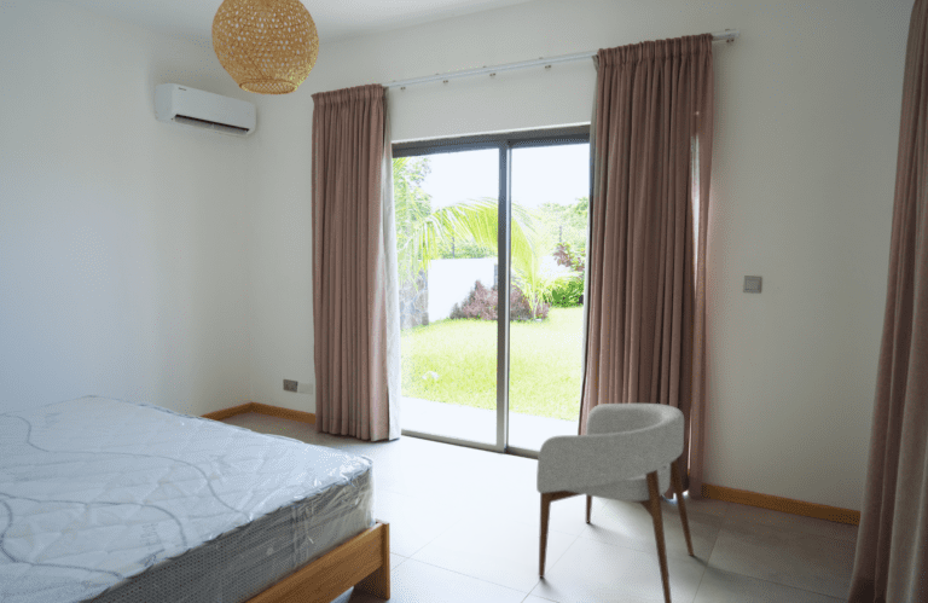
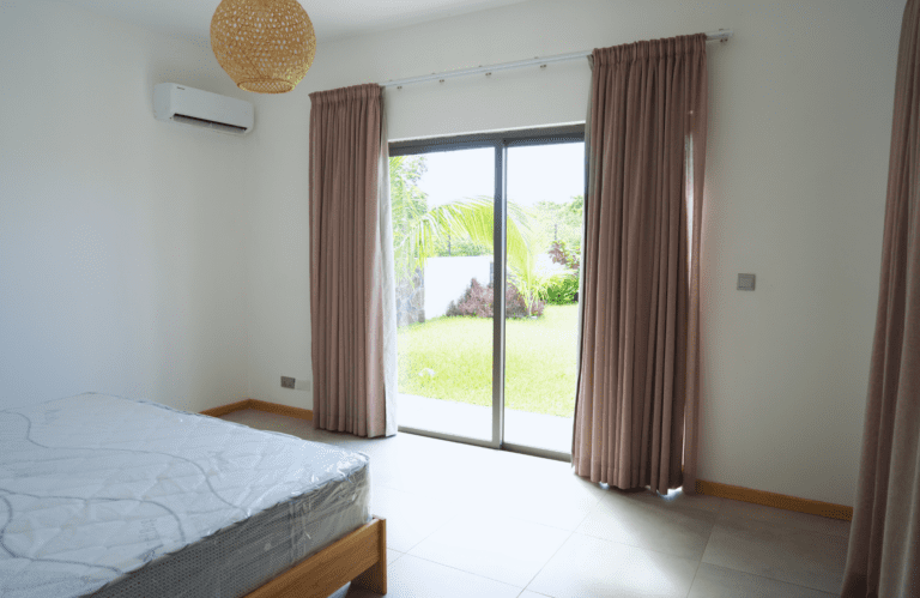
- armchair (614, 483)
